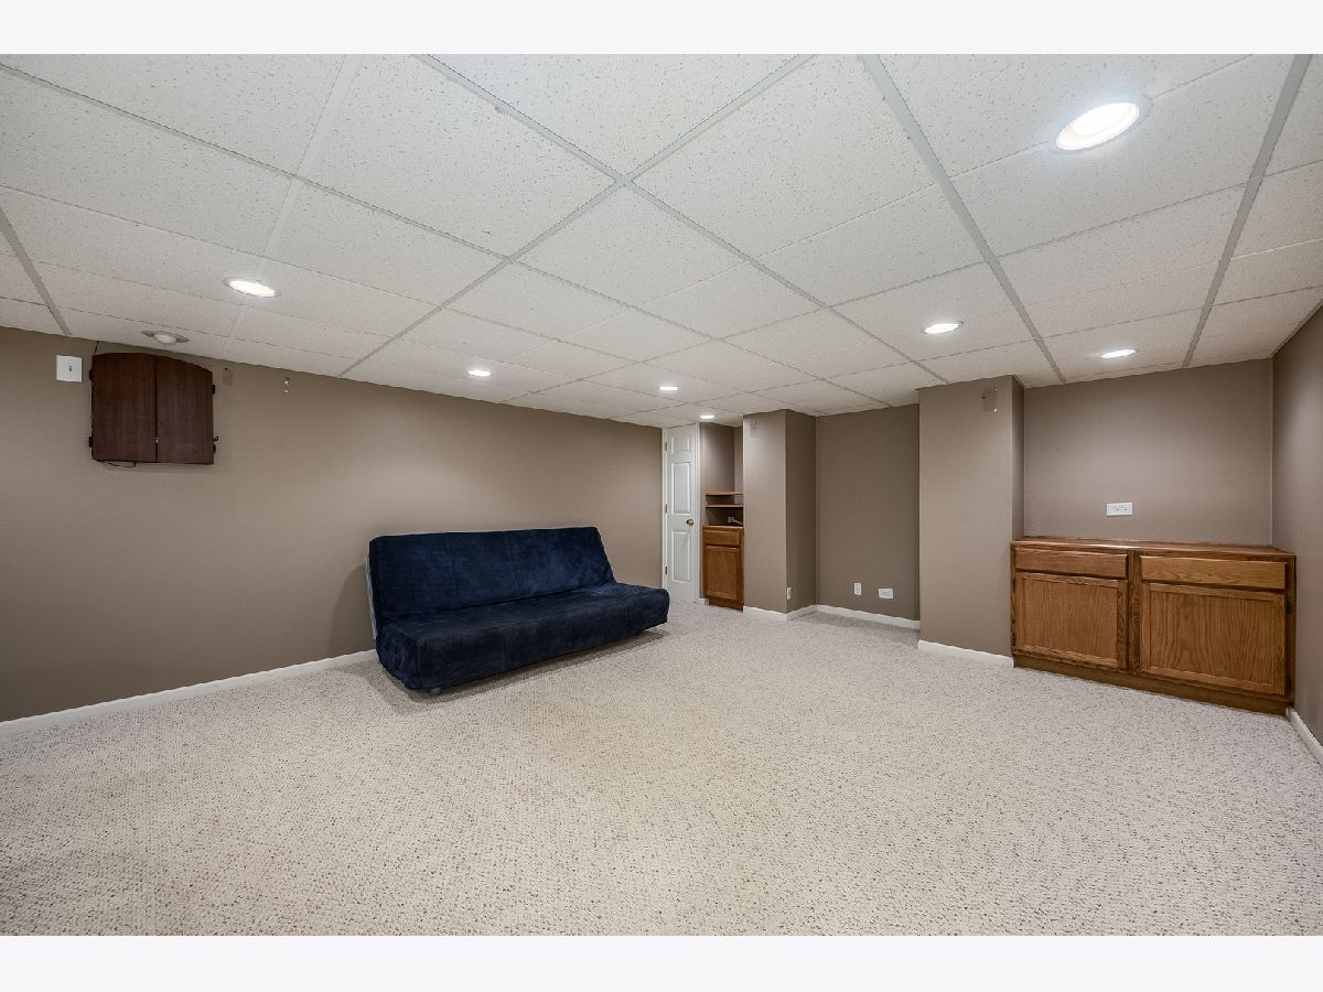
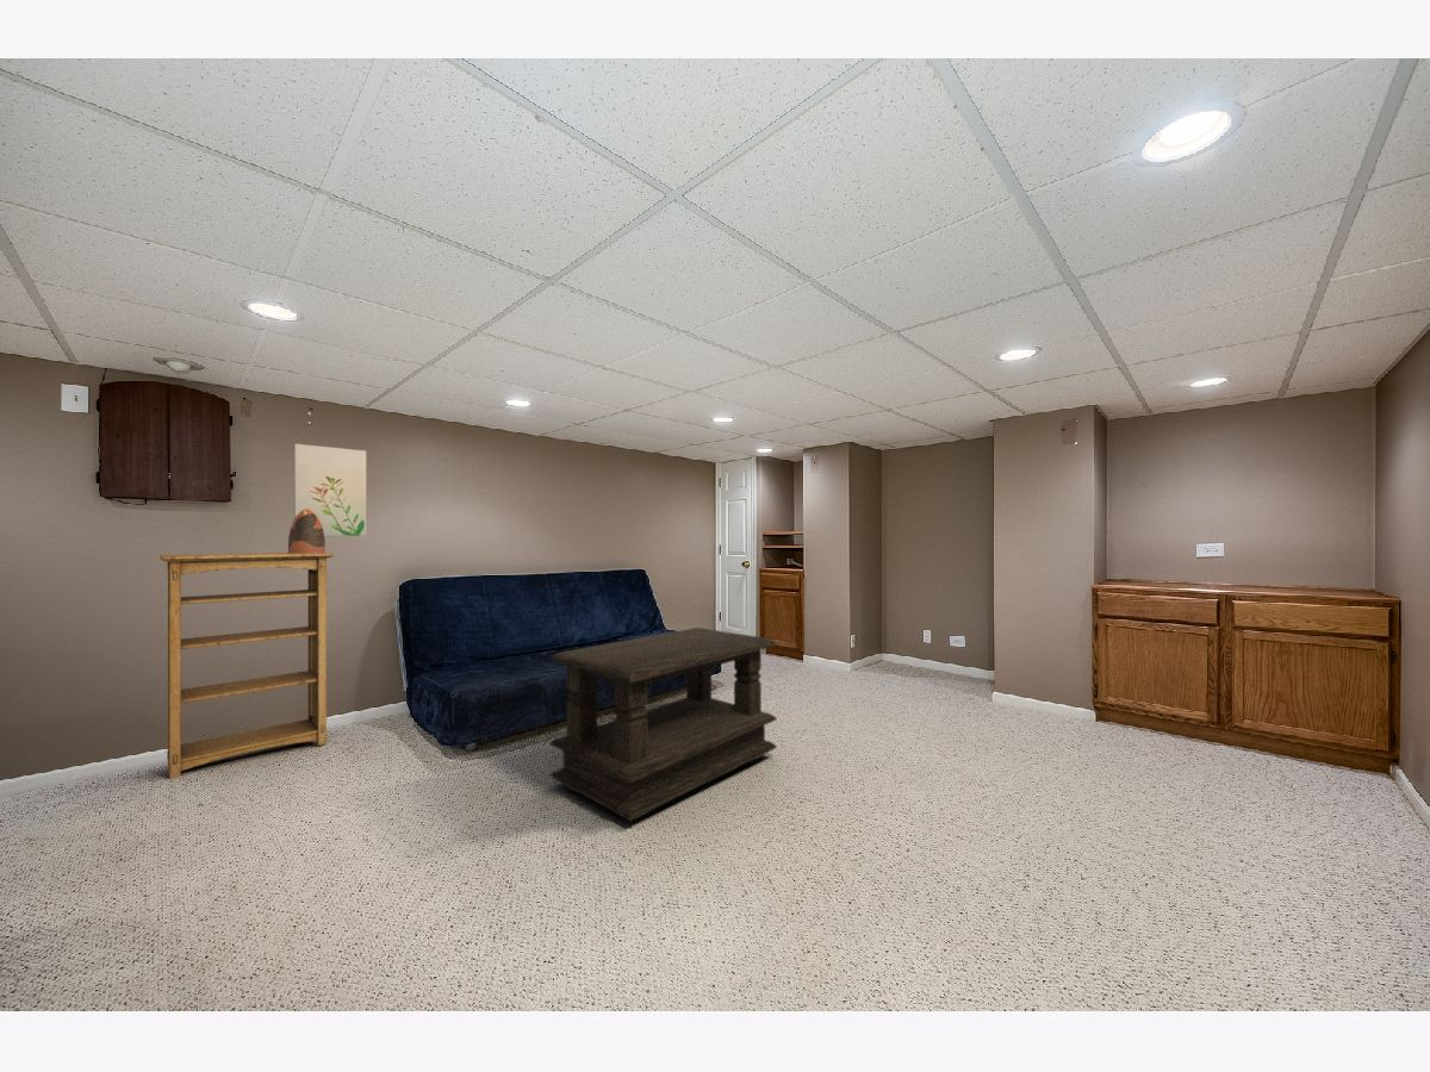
+ bookshelf (250, 641)
+ decorative vase (306, 530)
+ coffee table (670, 708)
+ wall art (331, 491)
